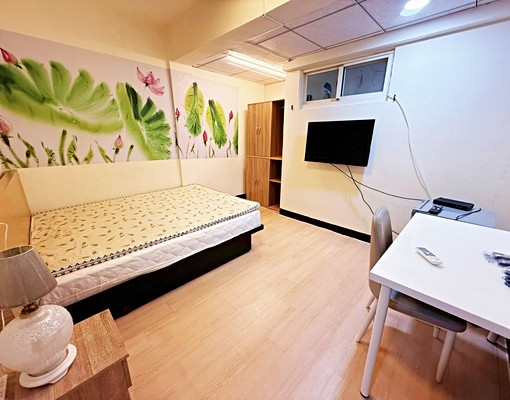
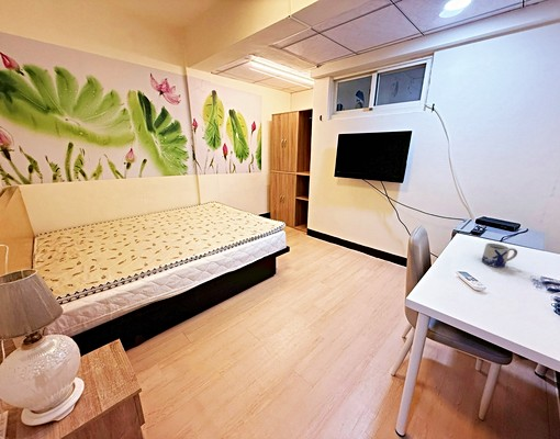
+ mug (497, 255)
